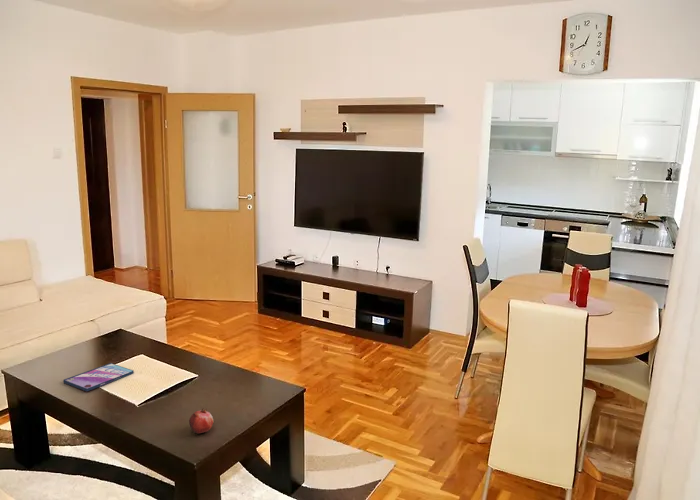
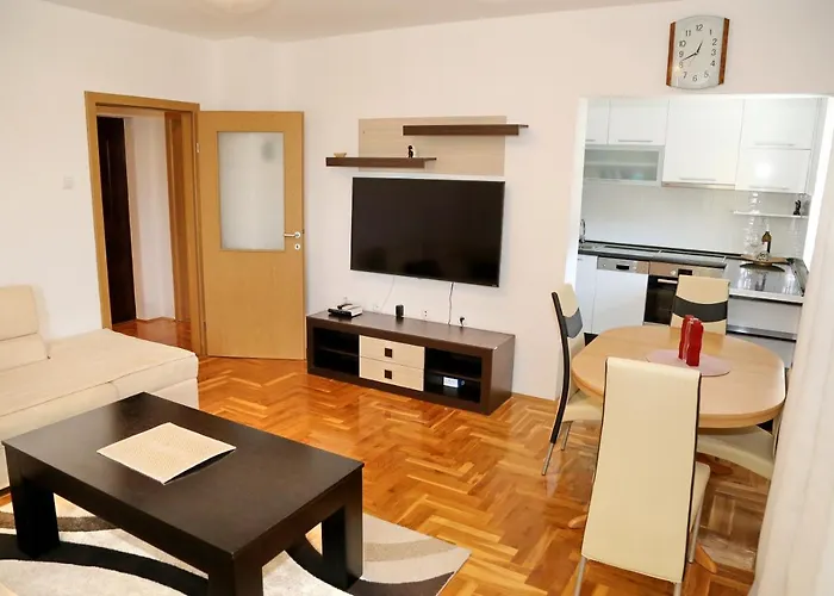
- video game case (99, 376)
- fruit (201, 419)
